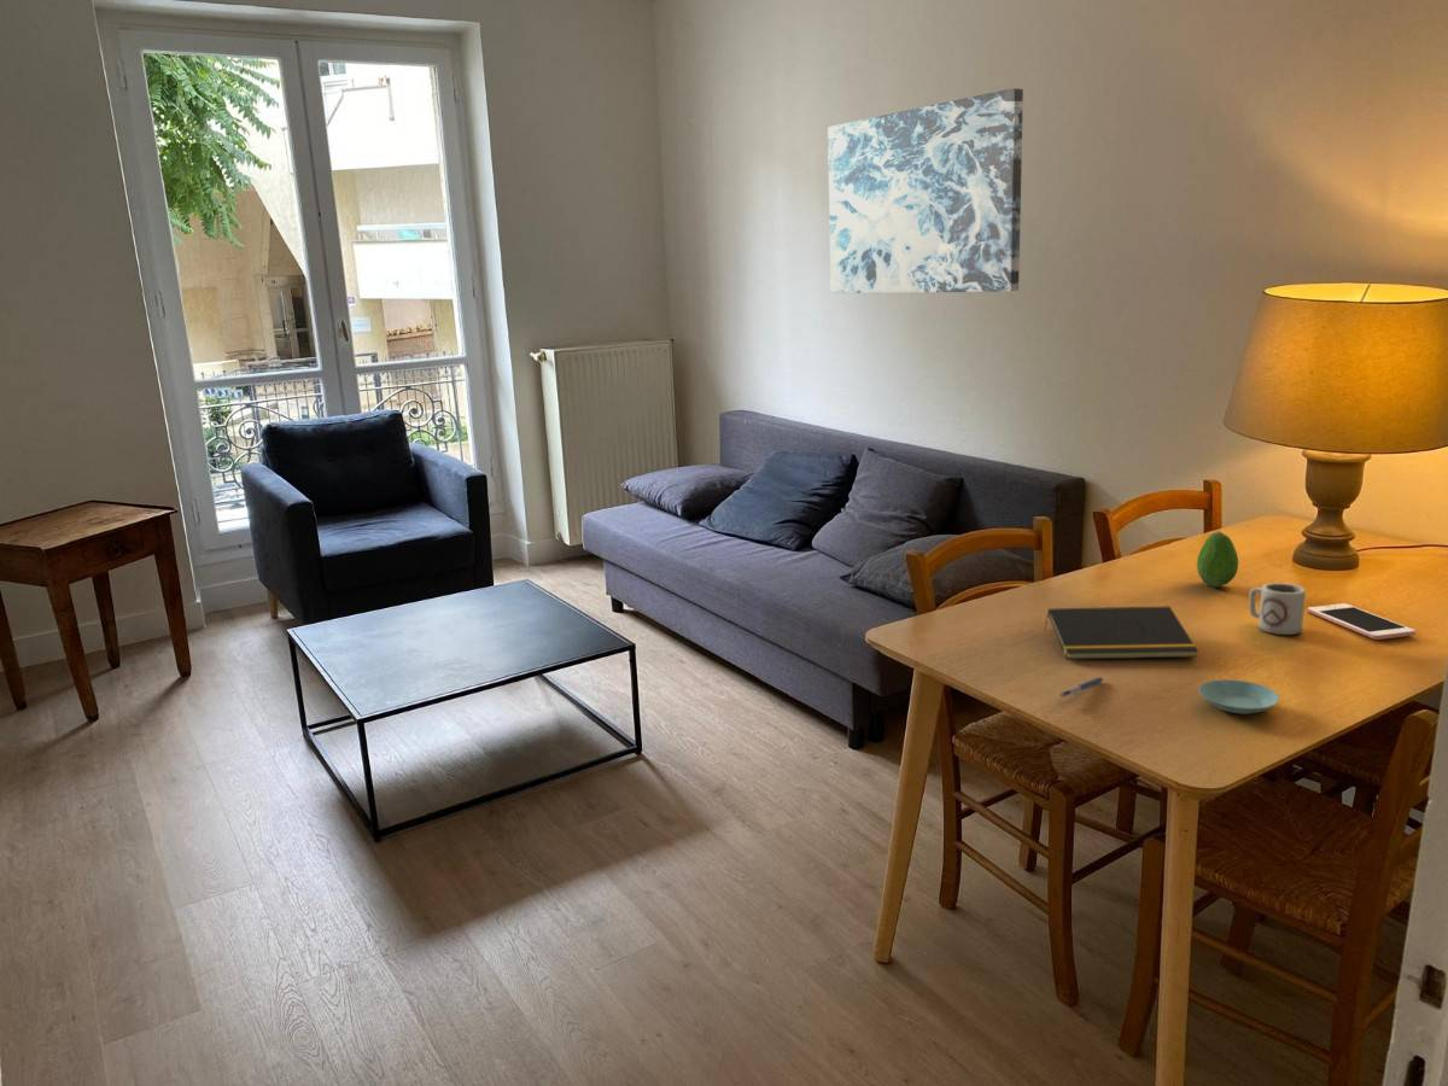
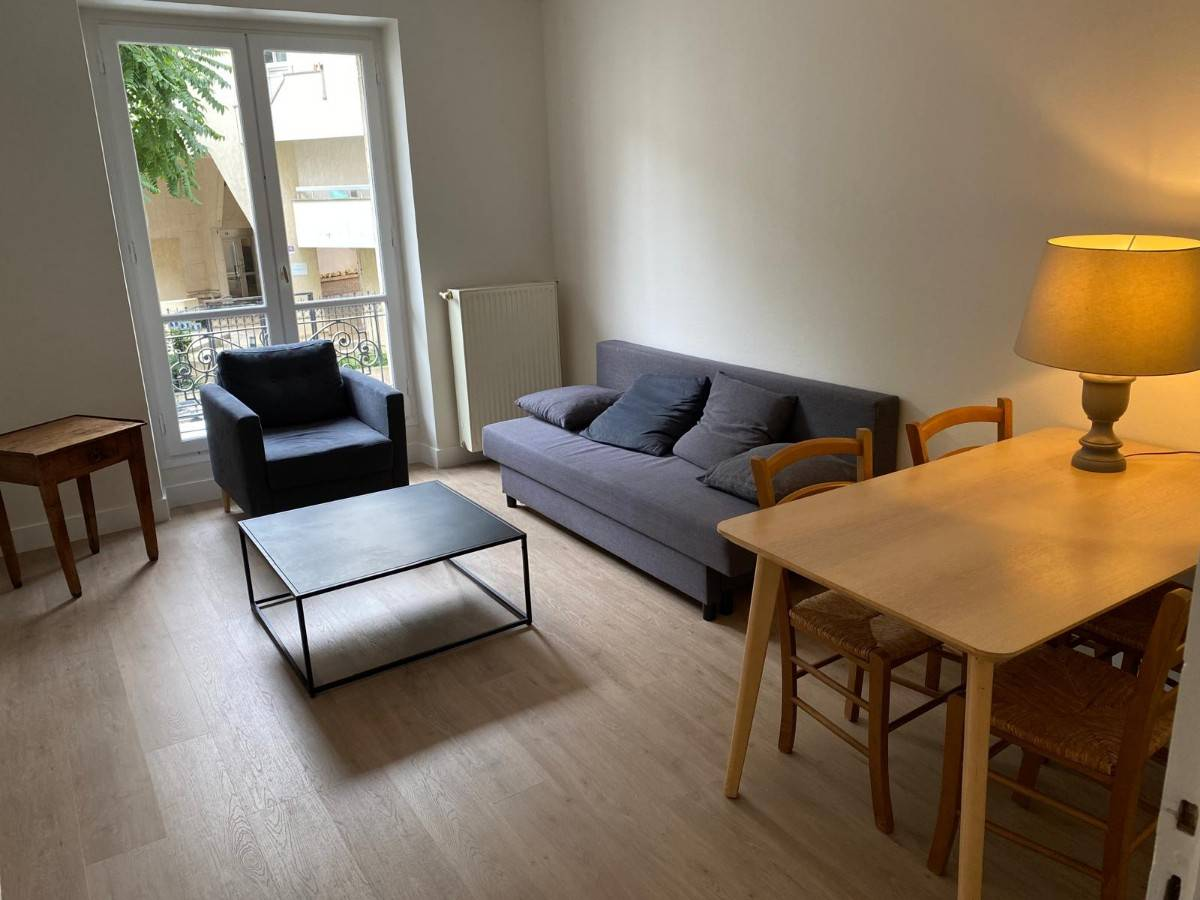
- cup (1274, 607)
- pen (1082, 687)
- cell phone (1359, 620)
- notepad (1120, 631)
- wall art (916, 203)
- fruit (1218, 559)
- saucer (1238, 699)
